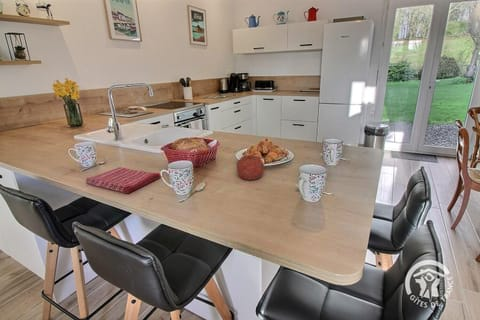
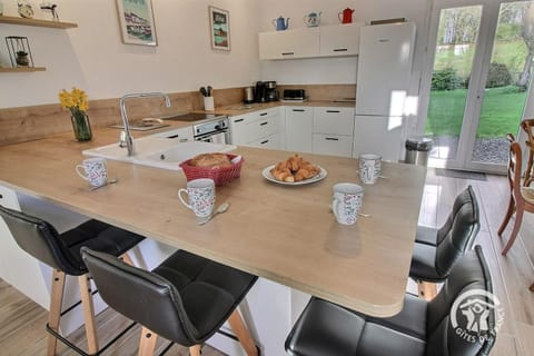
- fruit (250, 165)
- dish towel (123, 177)
